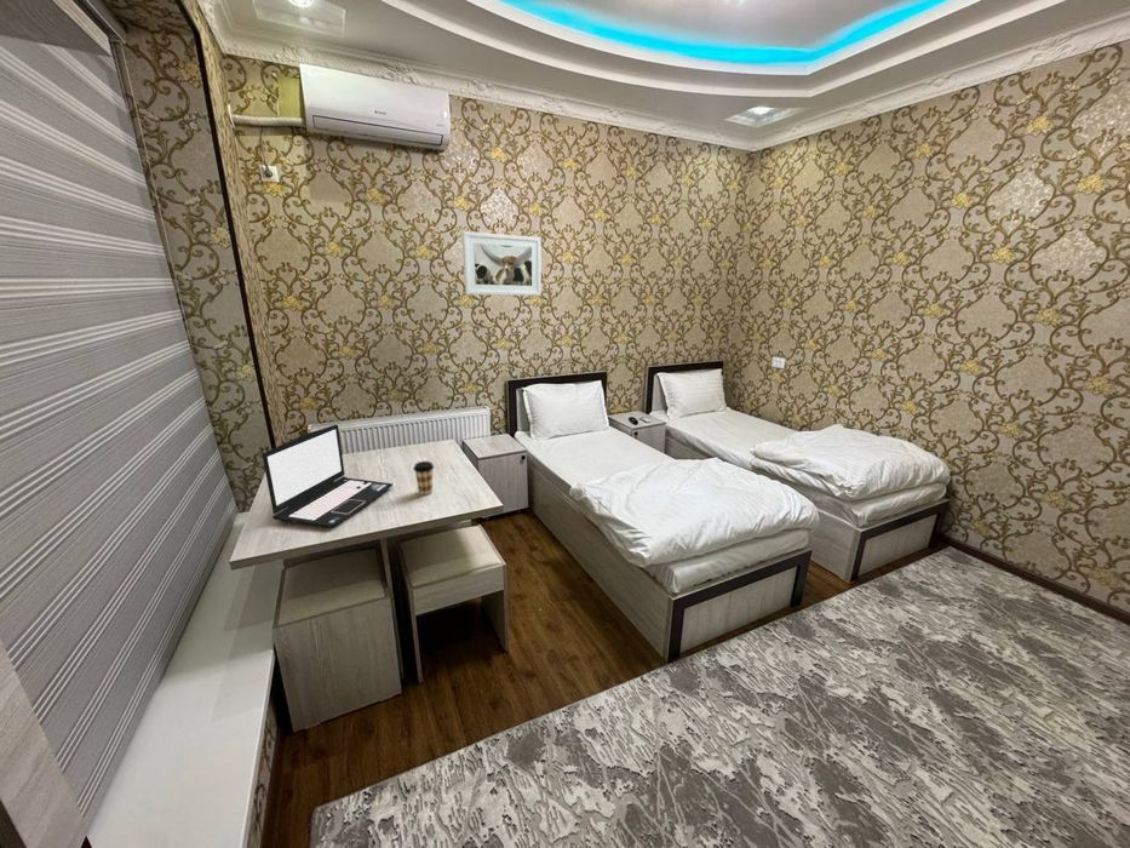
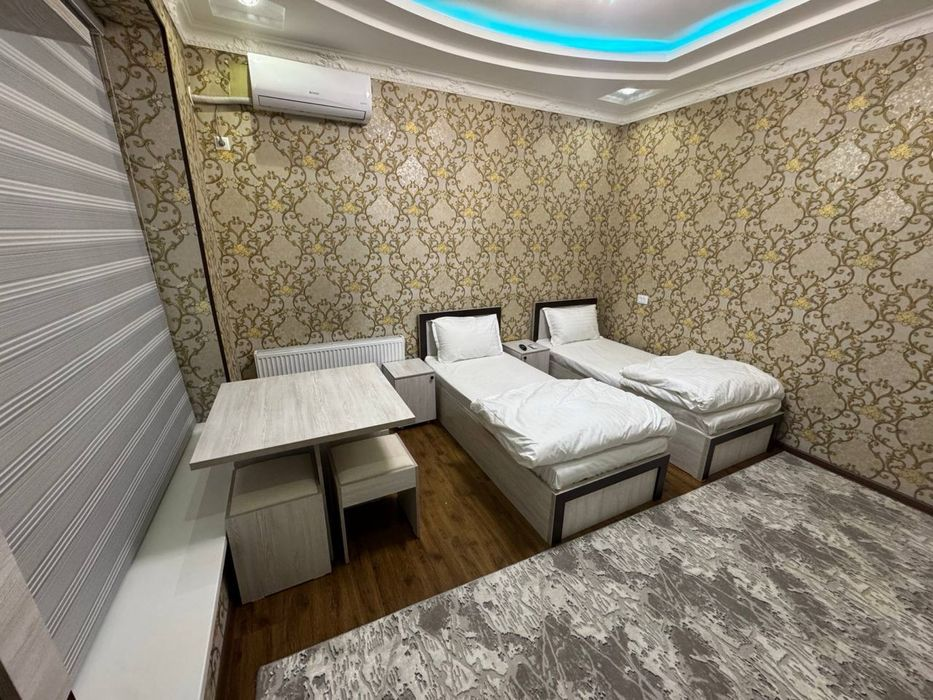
- laptop (334, 471)
- coffee cup (424, 477)
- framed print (503, 265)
